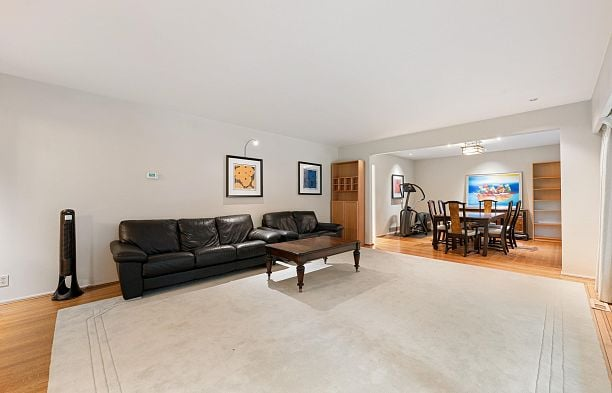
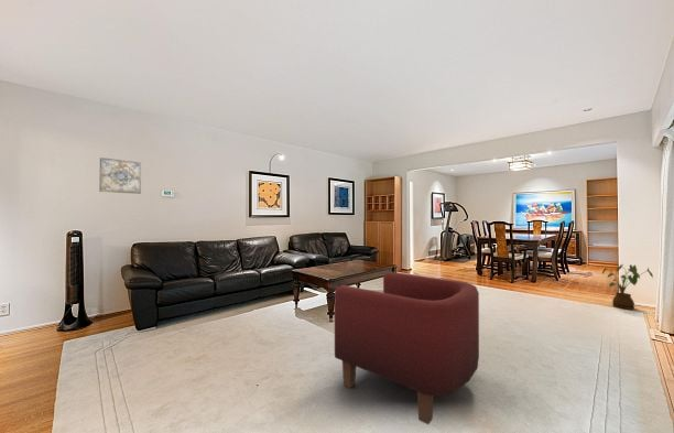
+ wall art (120, 176)
+ armchair (411, 331)
+ house plant (626, 286)
